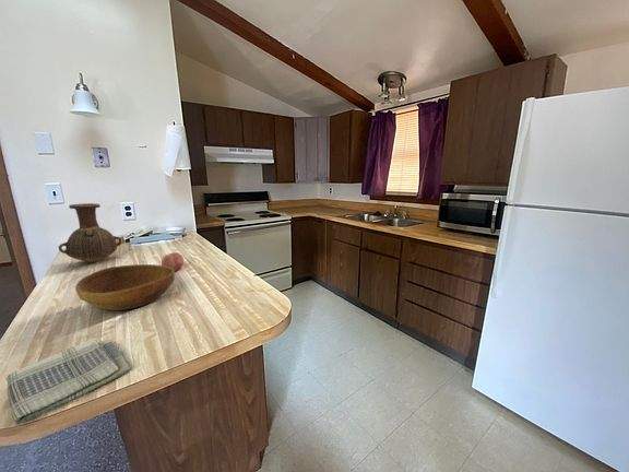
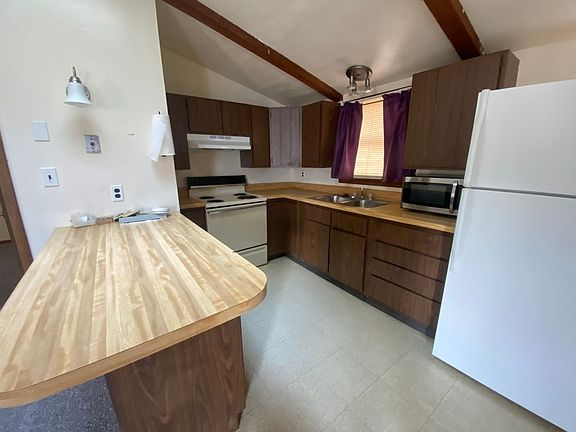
- bowl (130, 287)
- apple (173, 261)
- vase (90, 234)
- dish towel (71, 370)
